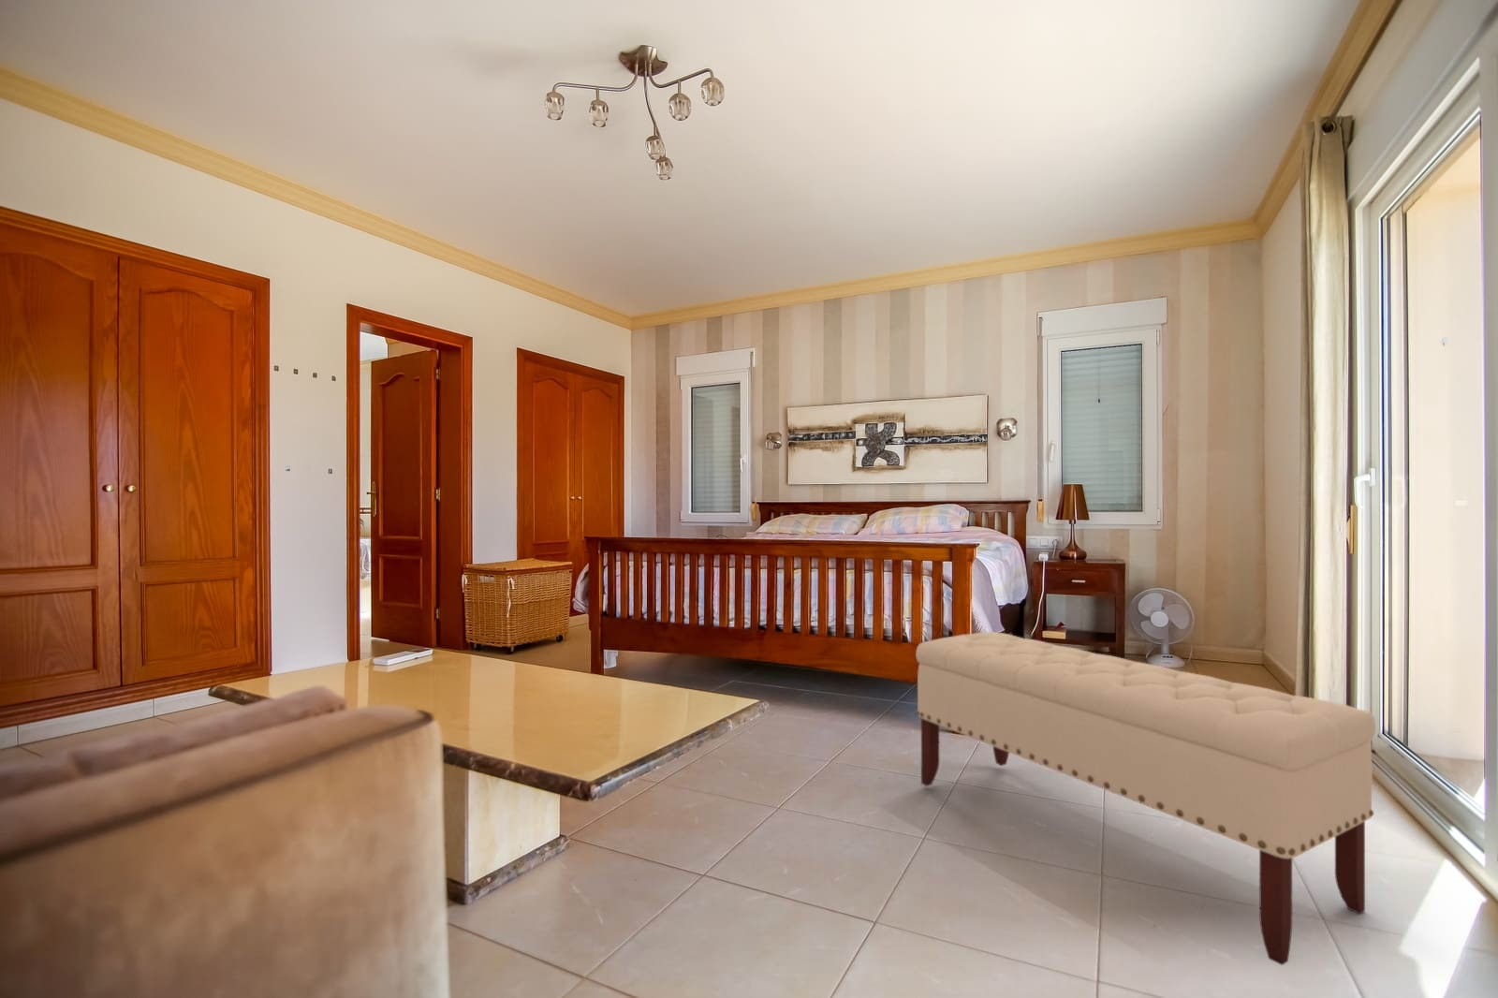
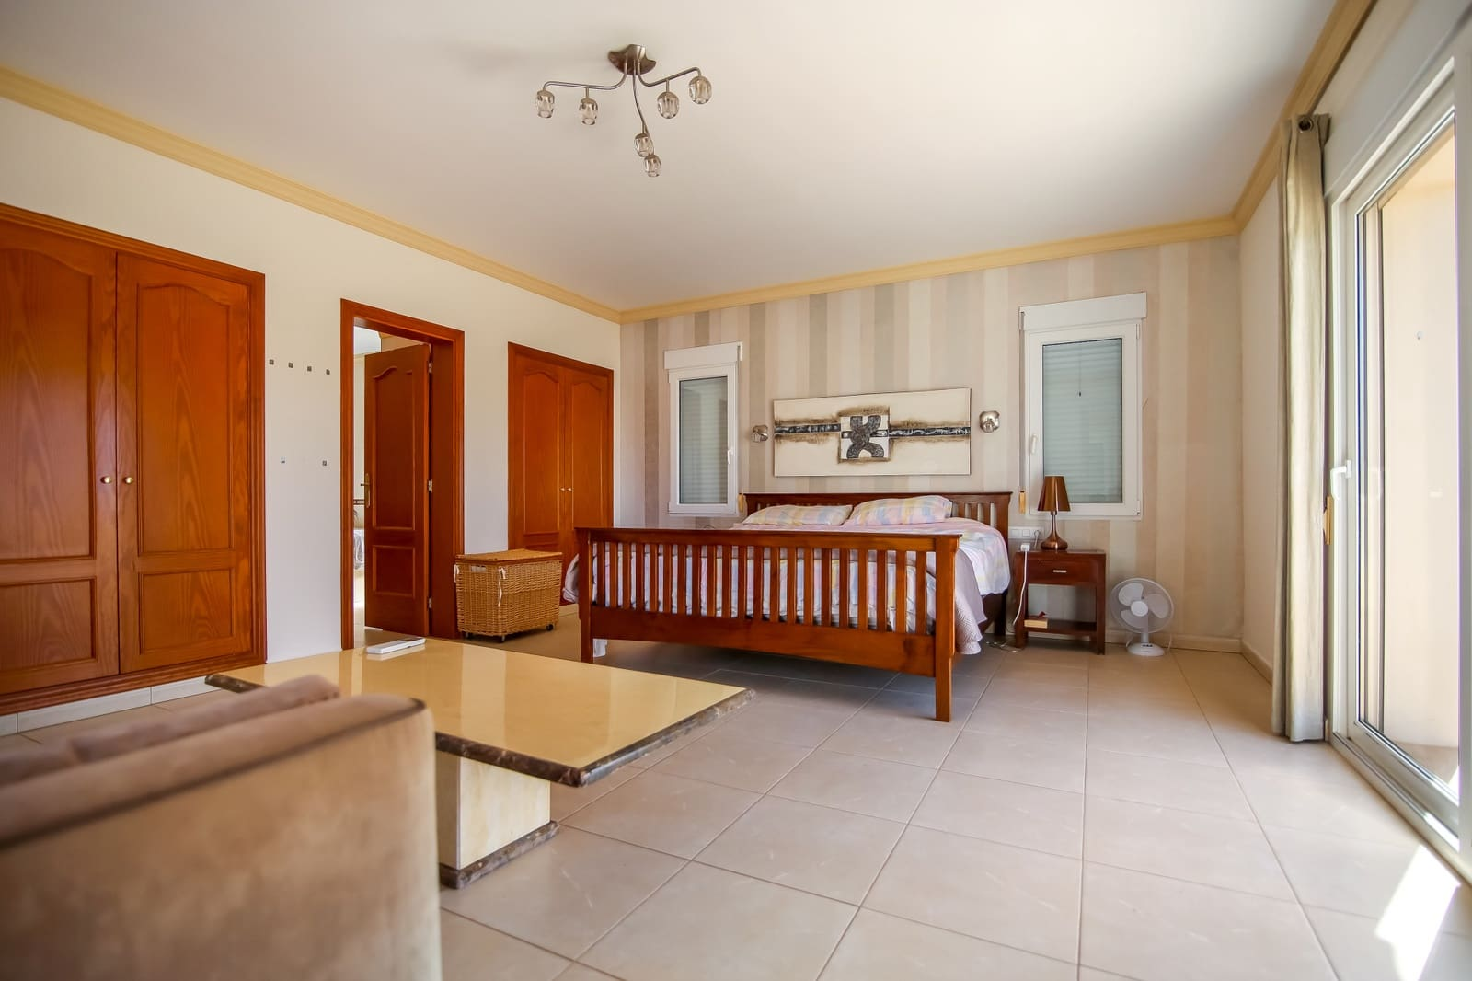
- bench (1102, 751)
